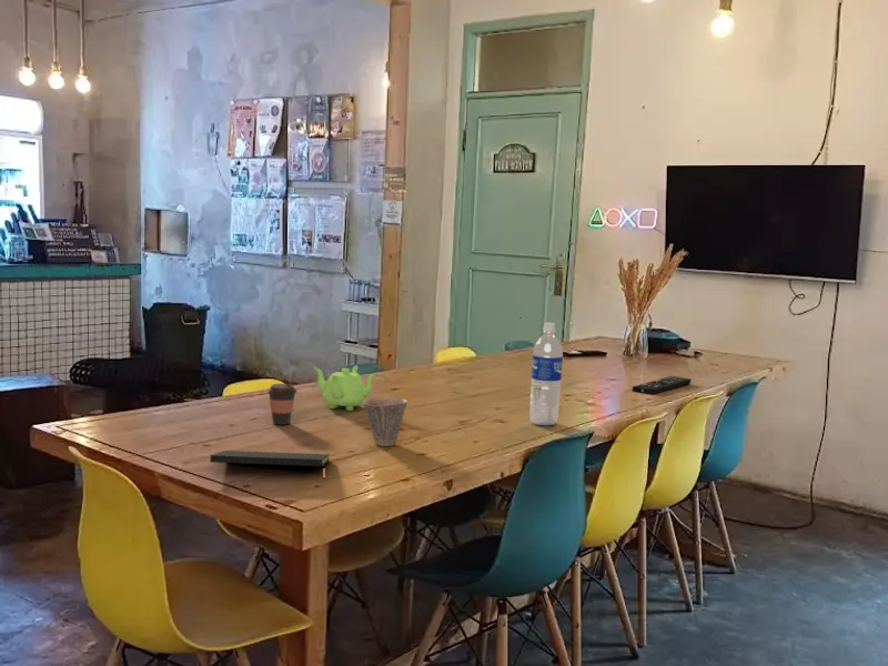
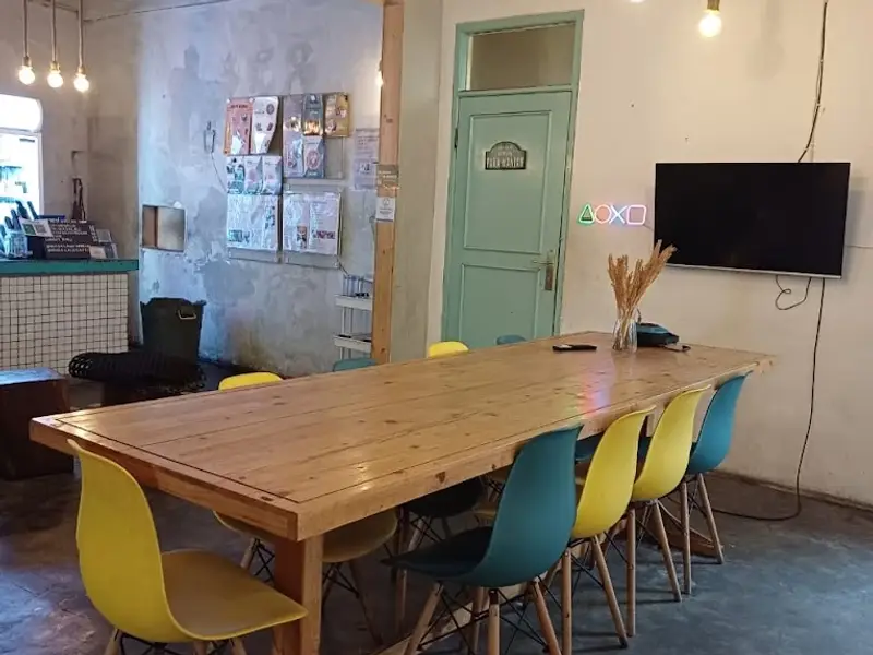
- remote control (662, 384)
- teapot (345, 387)
- coffee cup (281, 404)
- cup (384, 422)
- notepad (272, 457)
- water bottle (546, 373)
